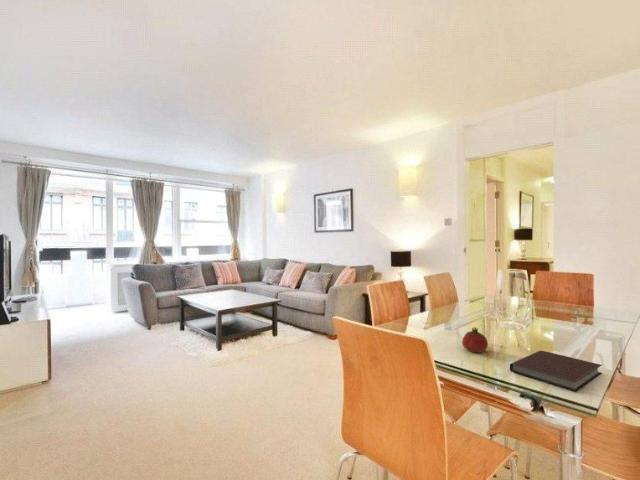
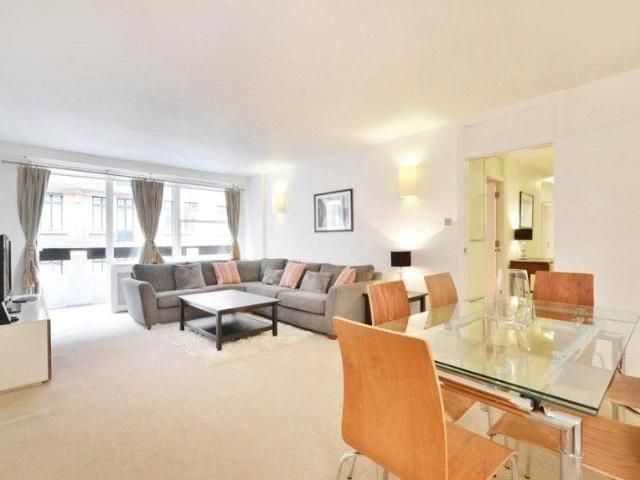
- fruit (474, 338)
- notebook (555, 368)
